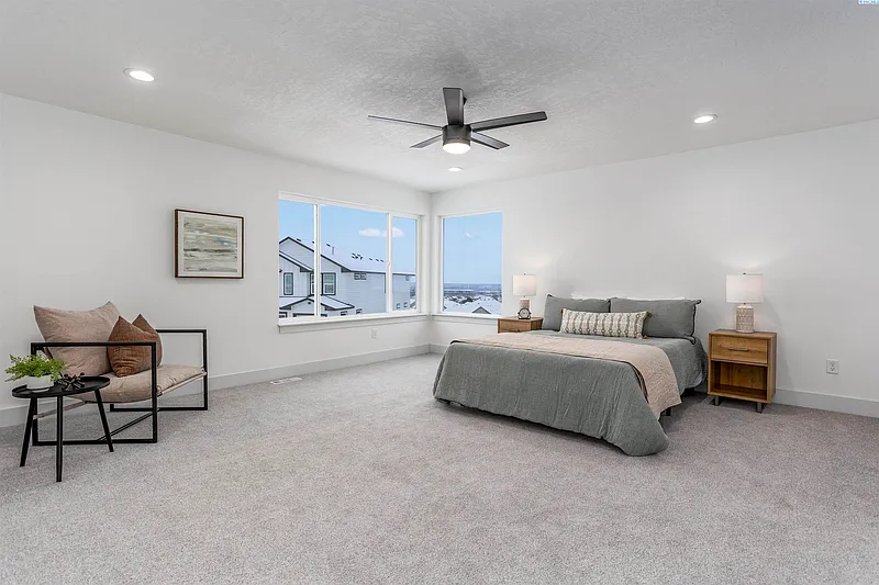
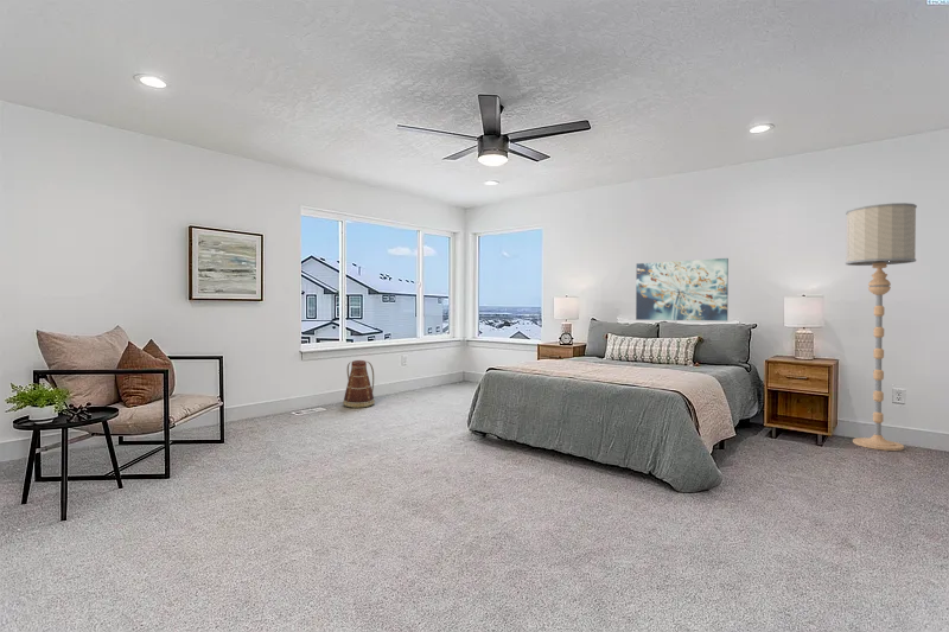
+ floor lamp (878, 327)
+ basket (359, 381)
+ wall art (679, 291)
